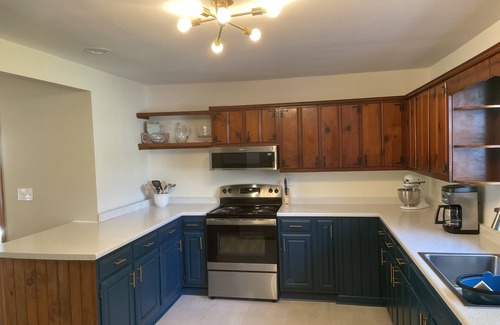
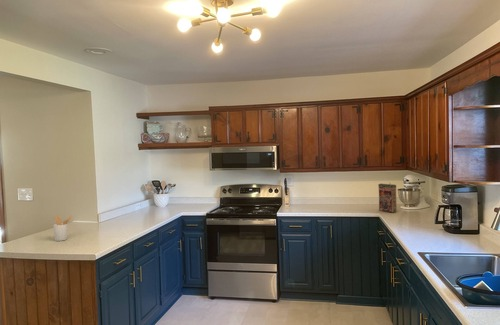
+ cereal box (387, 196)
+ utensil holder (64, 227)
